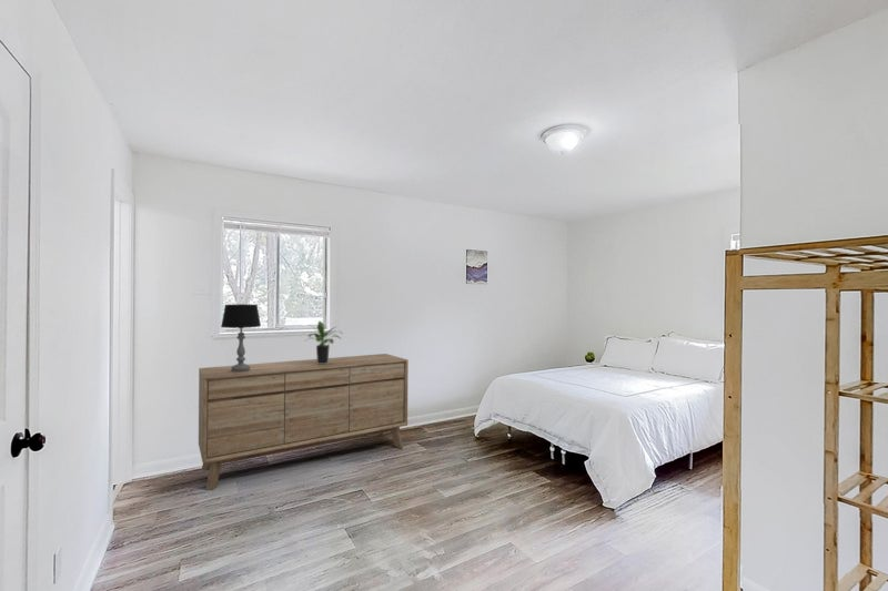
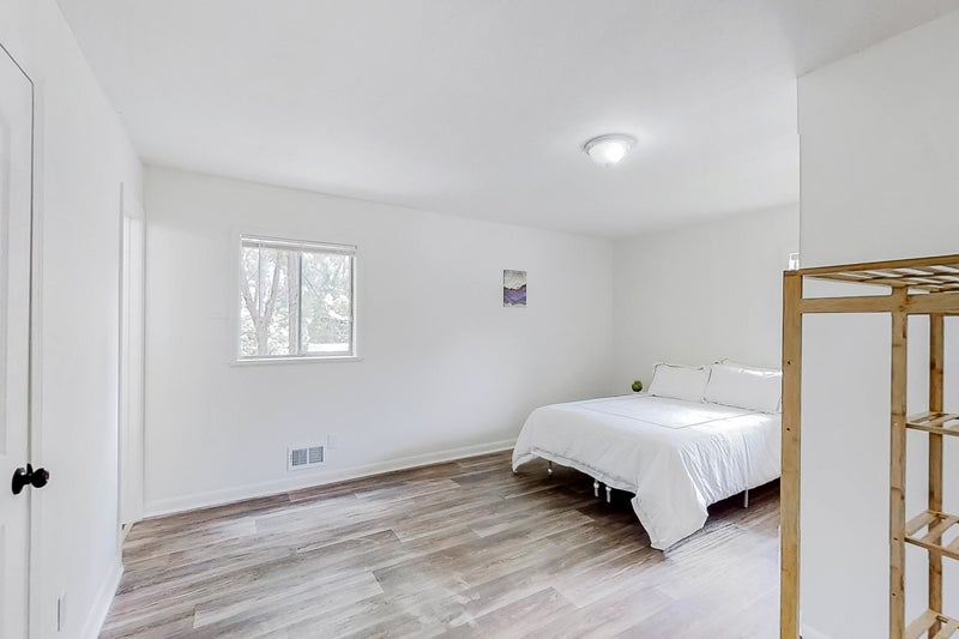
- sideboard (311, 410)
- table lamp (241, 337)
- potted plant (323, 342)
